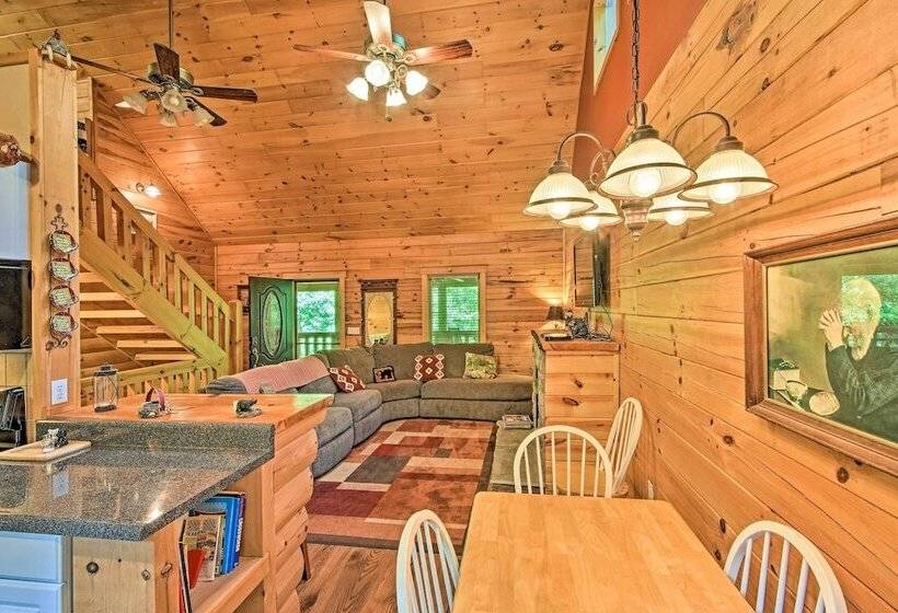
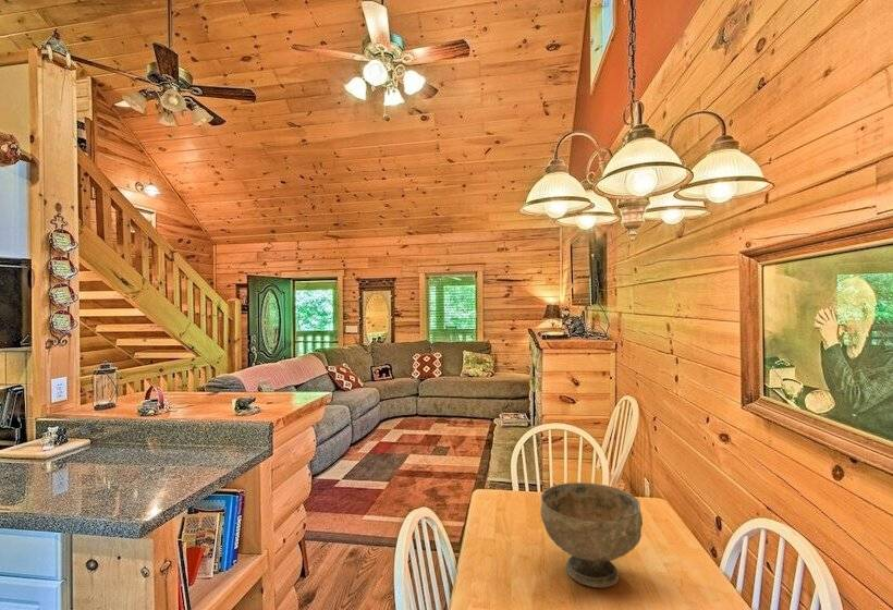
+ decorative bowl (590, 534)
